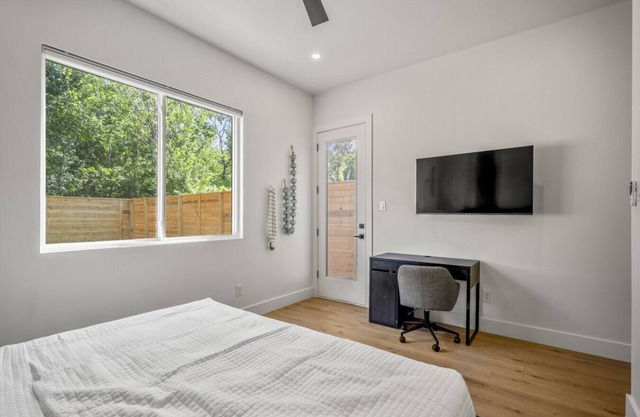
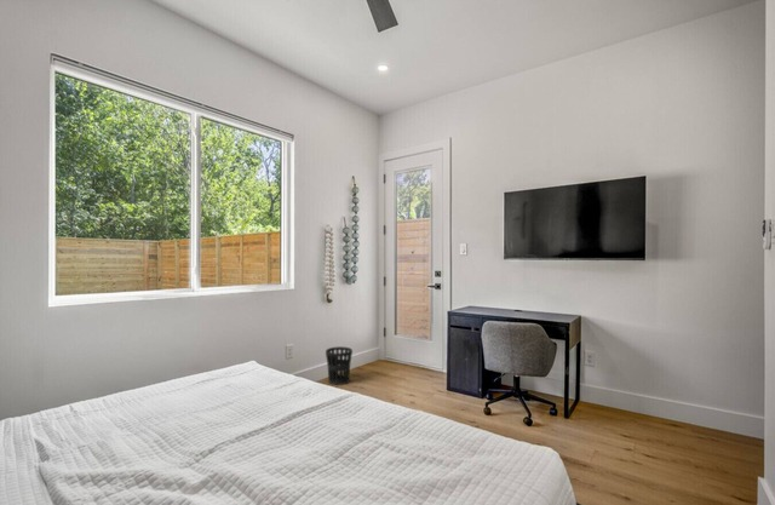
+ wastebasket (338, 365)
